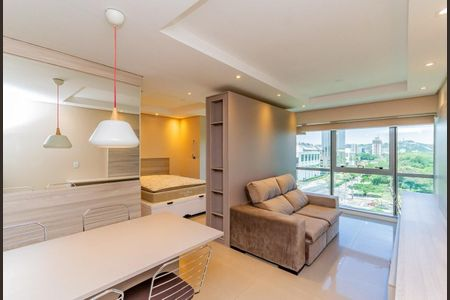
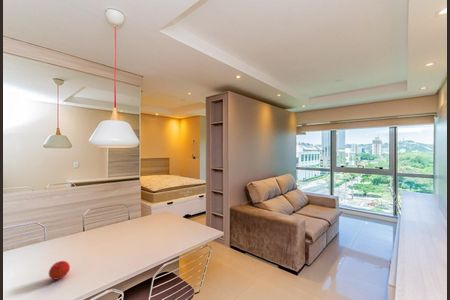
+ fruit (59, 269)
